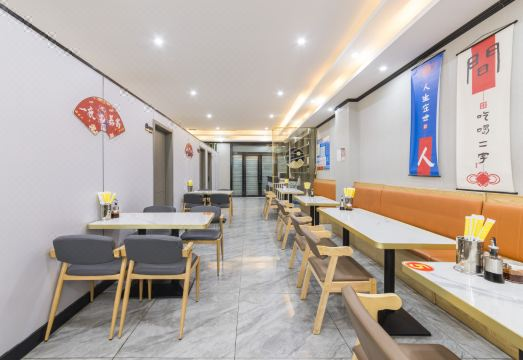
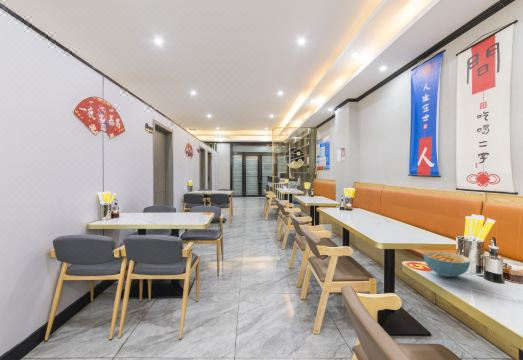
+ cereal bowl (445, 265)
